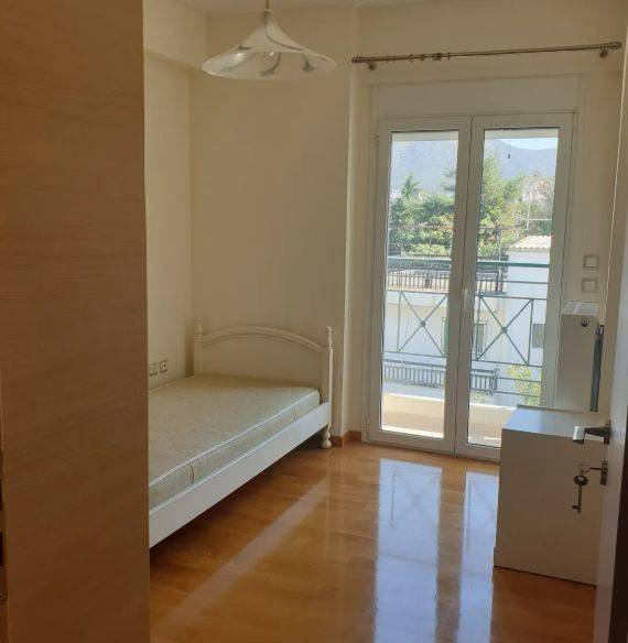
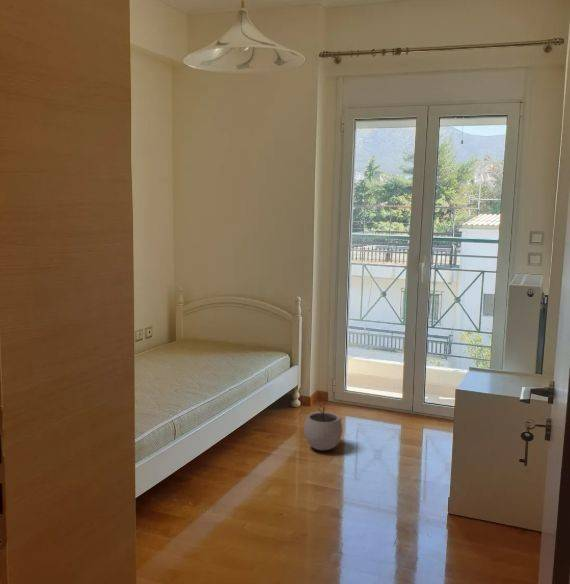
+ plant pot (323, 425)
